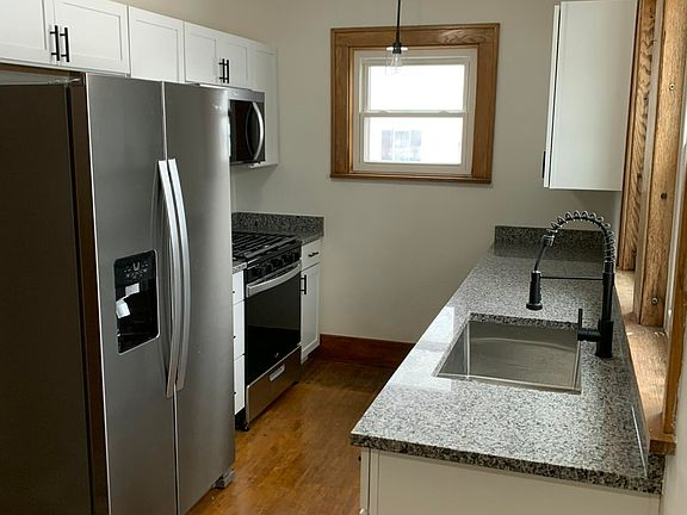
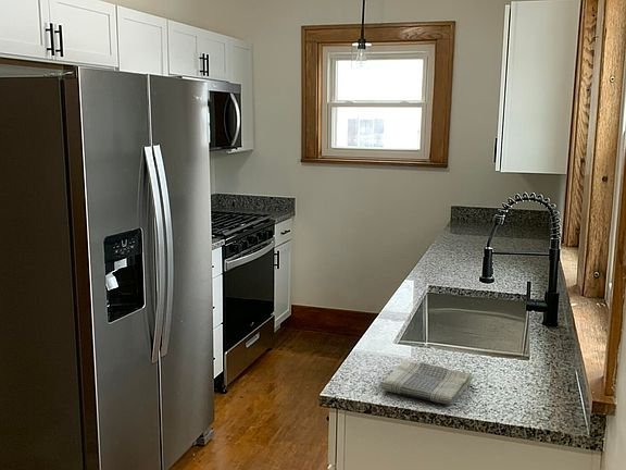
+ dish towel (427, 379)
